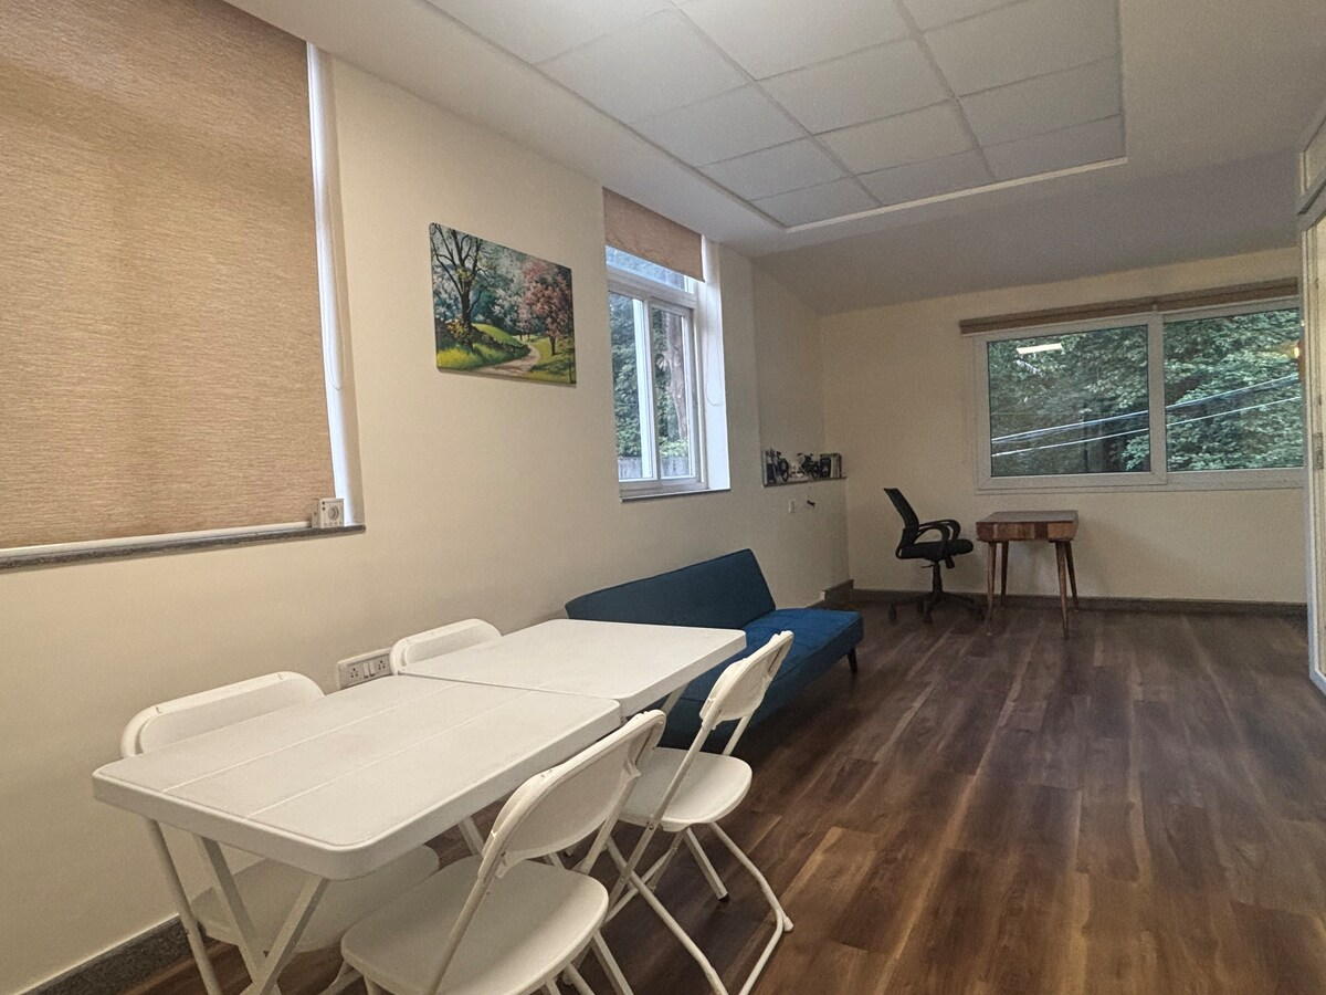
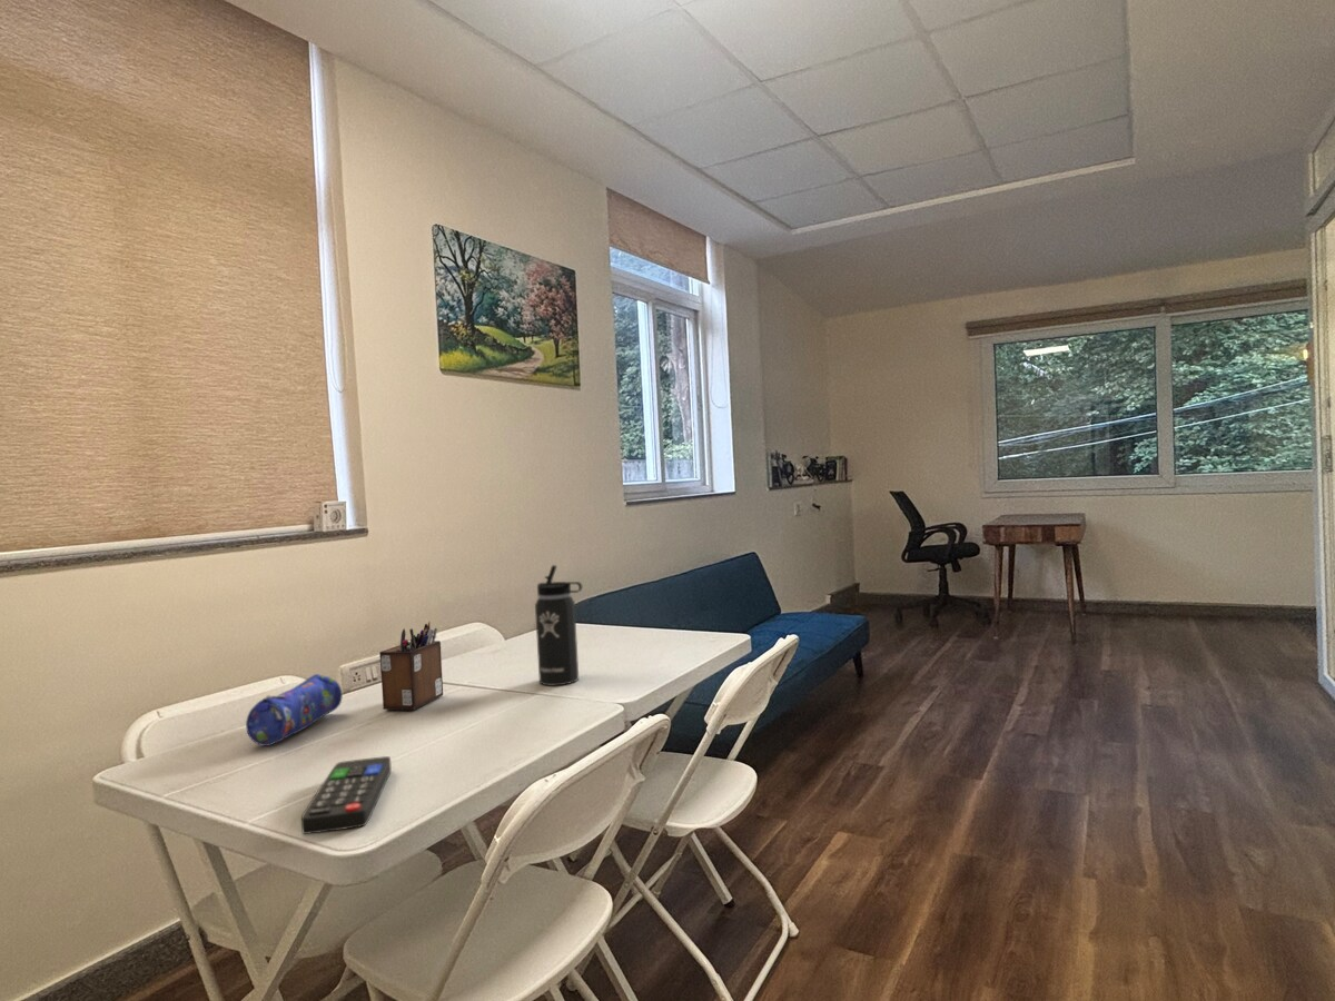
+ thermos bottle (560, 622)
+ desk organizer (412, 663)
+ remote control (349, 790)
+ pencil case (296, 706)
